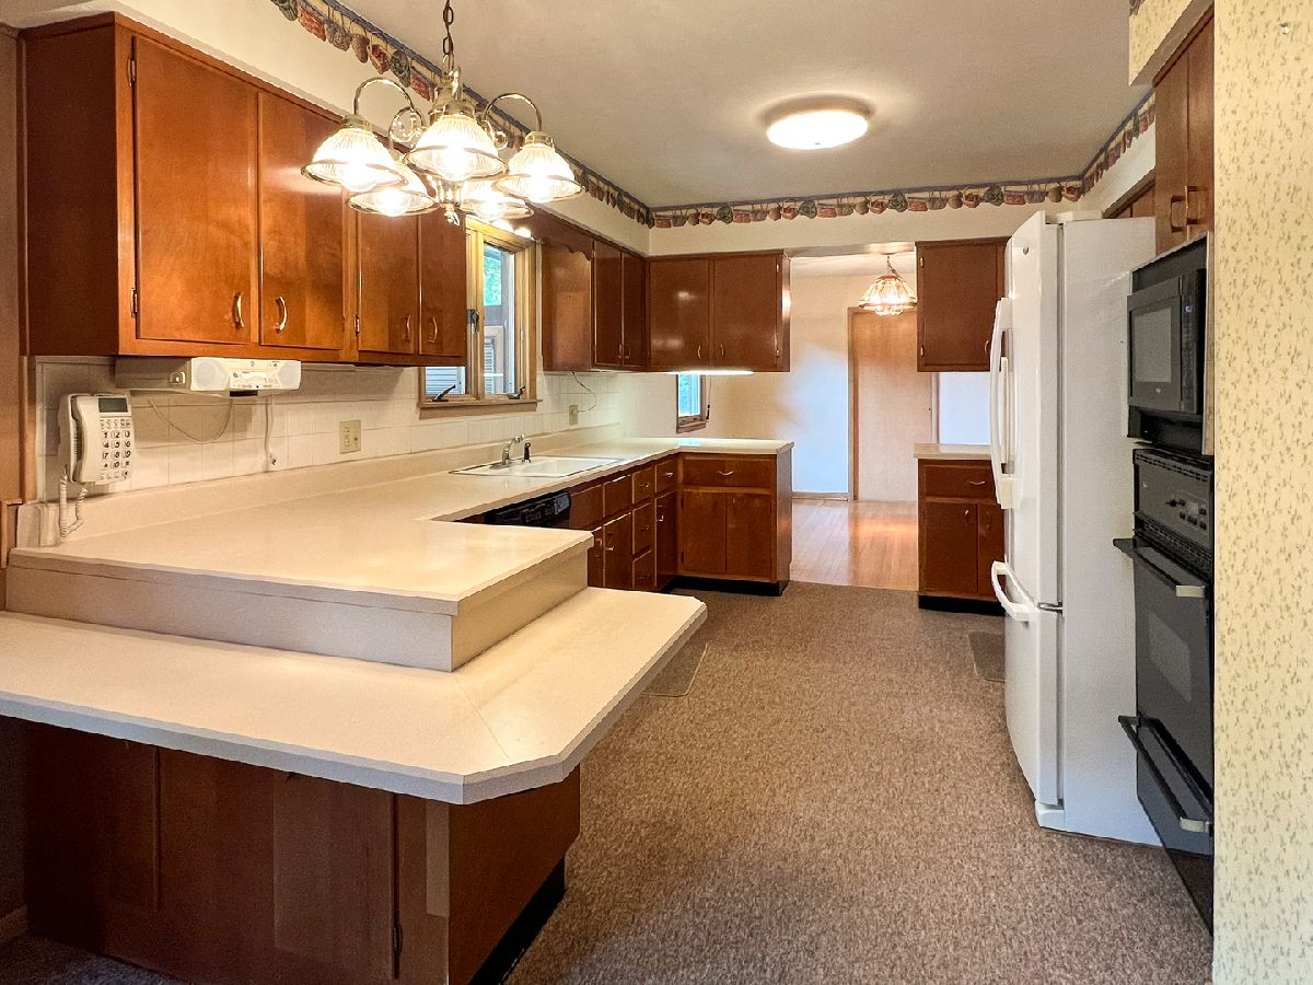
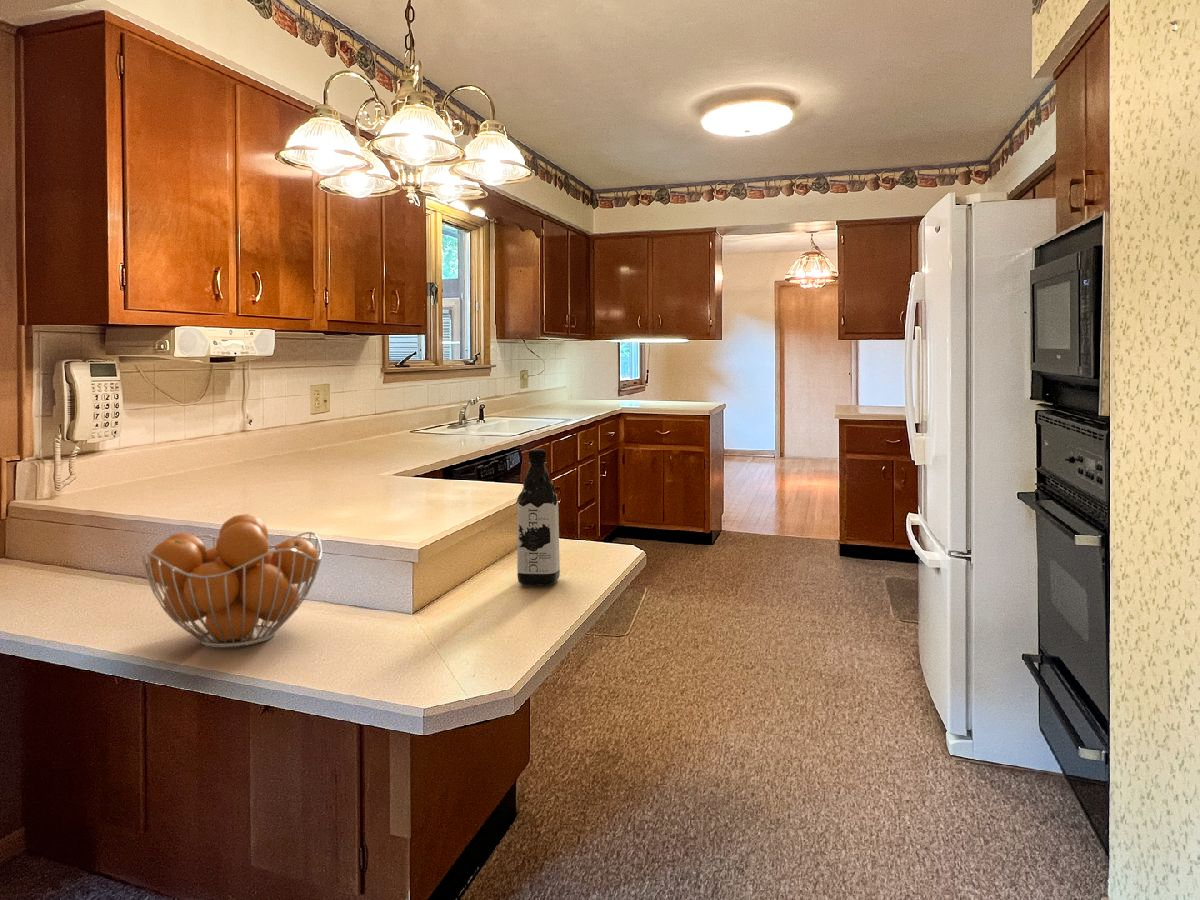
+ fruit basket (236, 578)
+ water bottle (537, 516)
